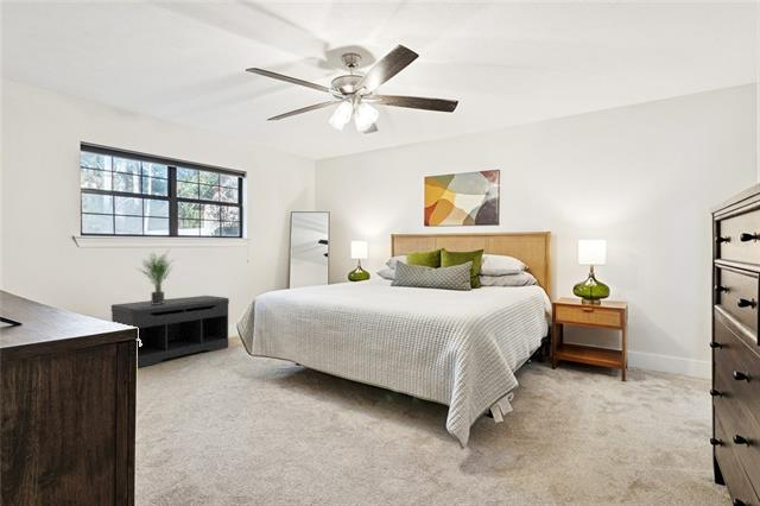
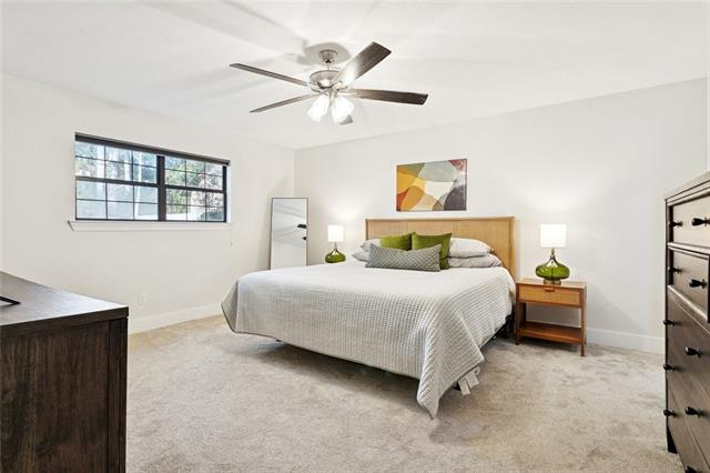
- potted plant (154, 274)
- bench (173, 327)
